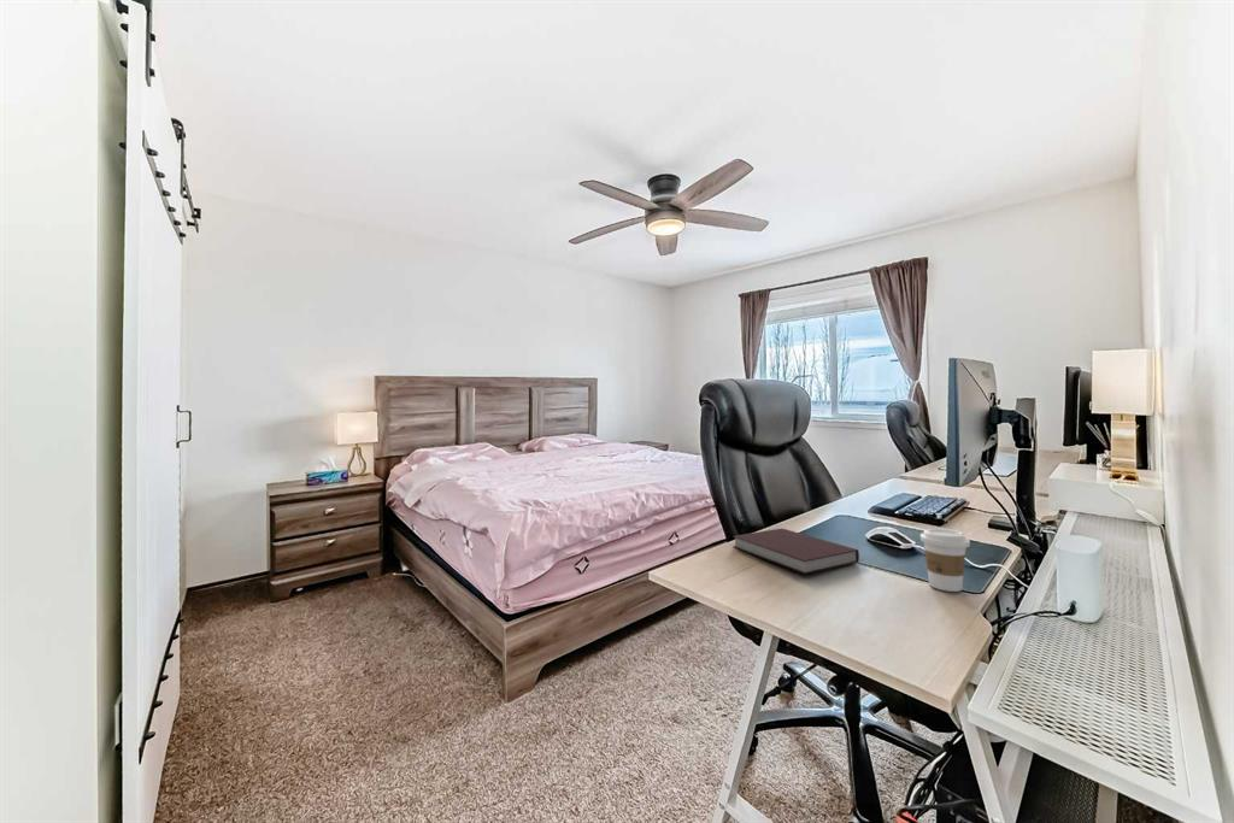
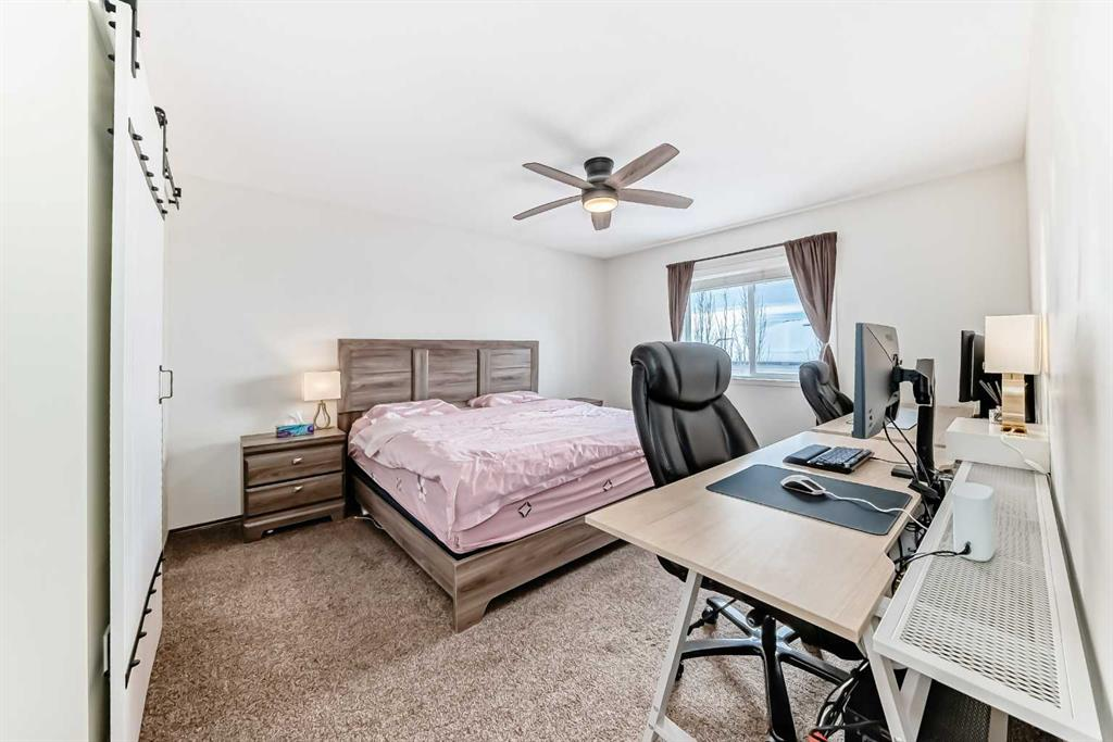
- coffee cup (944, 559)
- notebook (792, 548)
